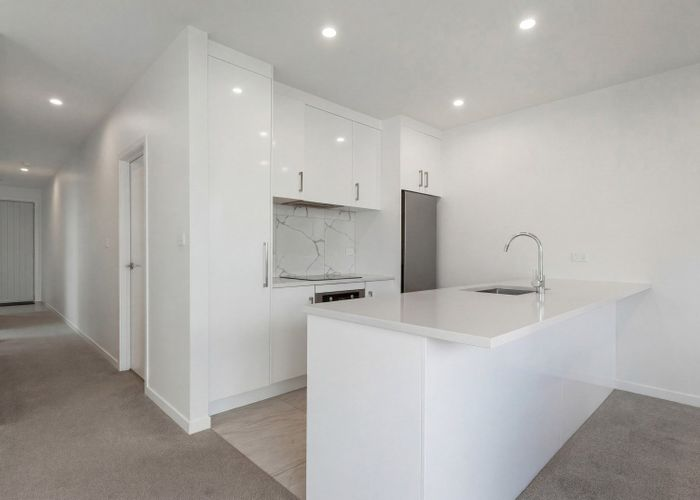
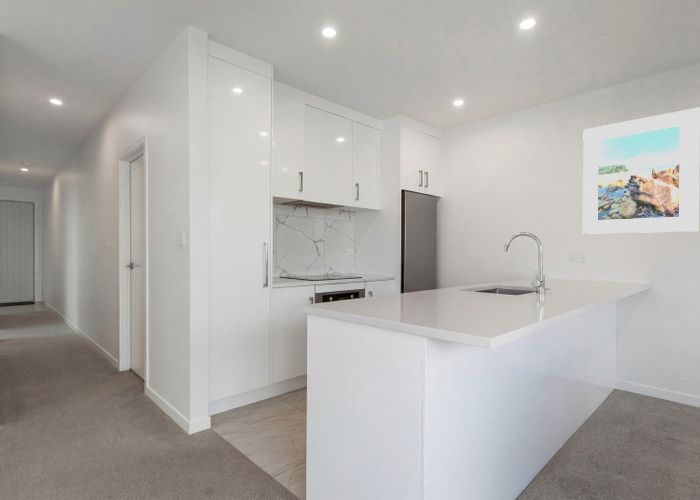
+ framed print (636, 176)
